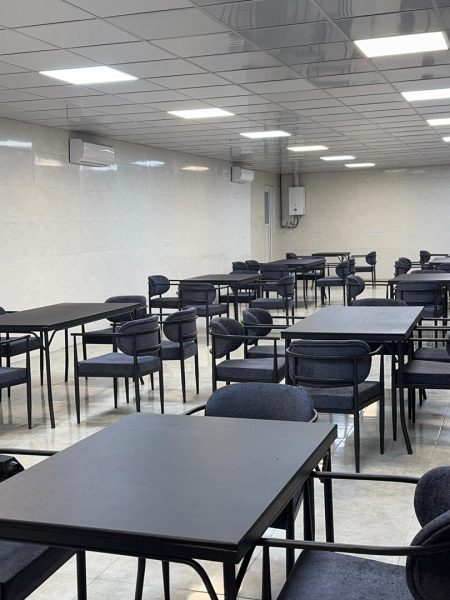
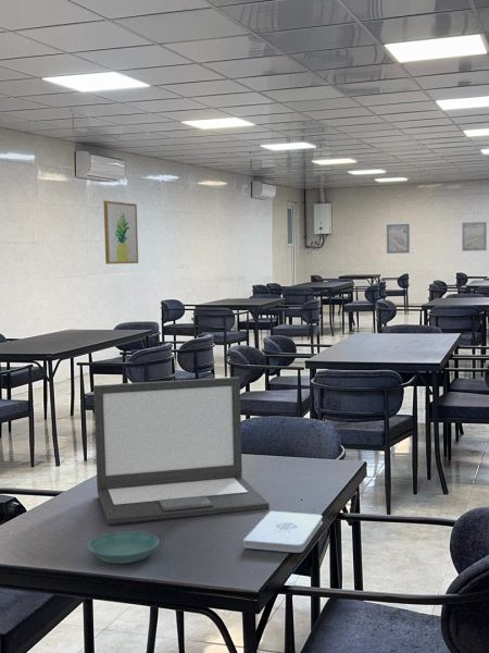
+ notepad (285, 530)
+ saucer (124, 549)
+ wall art (398, 238)
+ wall art (474, 236)
+ wall art (121, 233)
+ laptop (178, 444)
